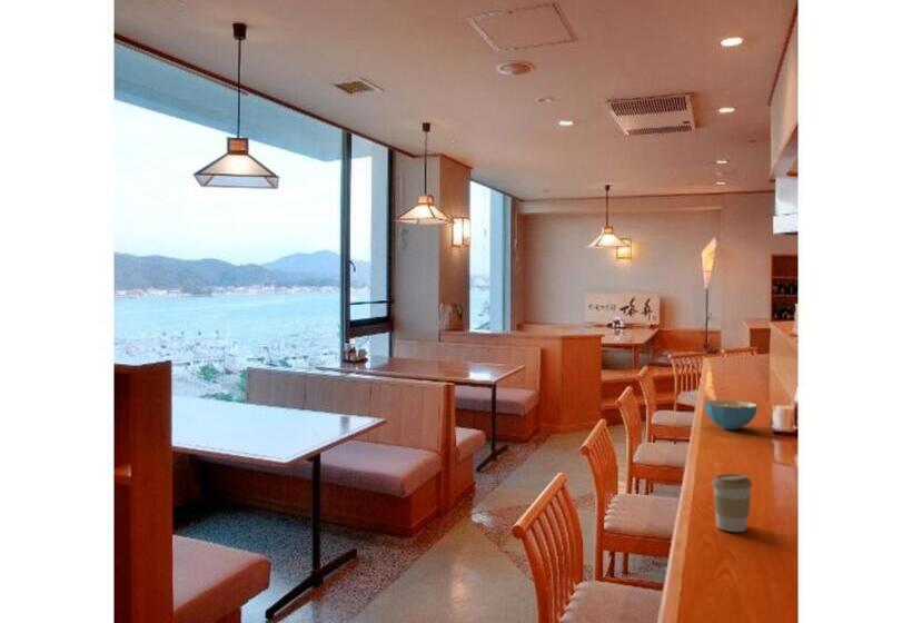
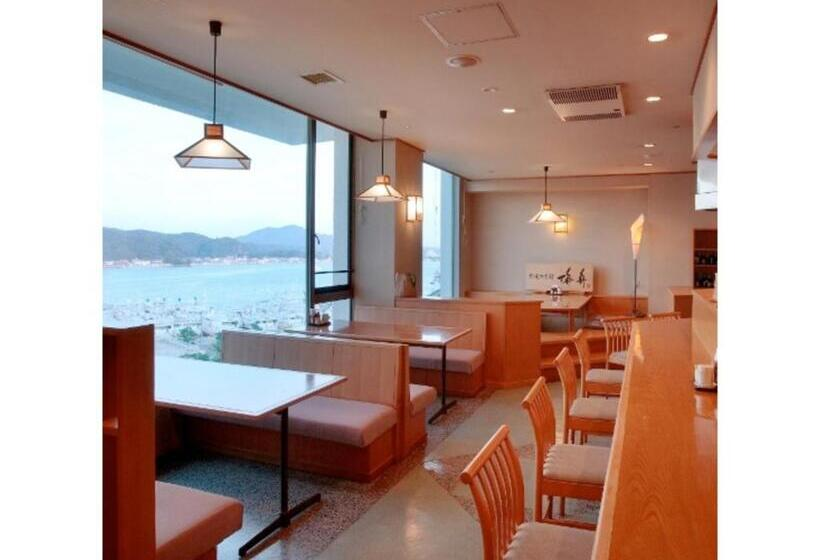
- cereal bowl (730, 415)
- coffee cup (731, 501)
